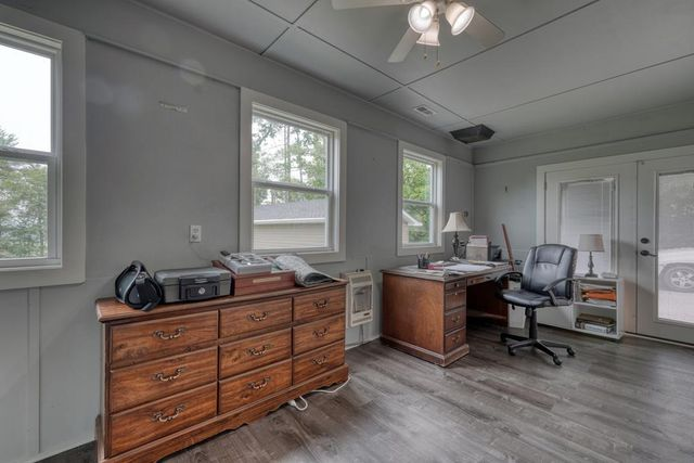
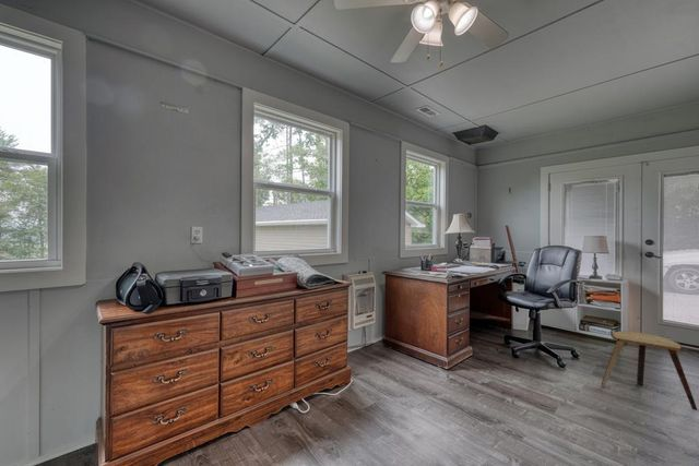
+ stool (643, 366)
